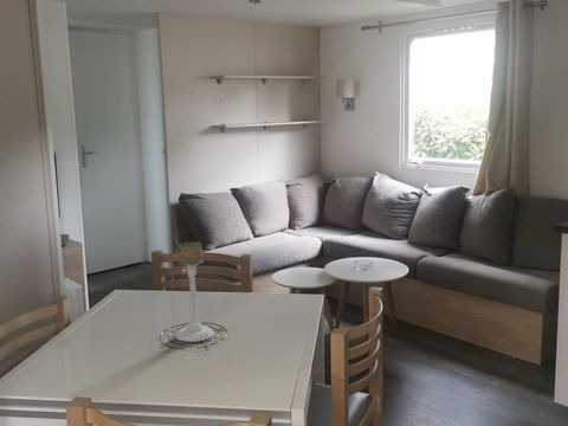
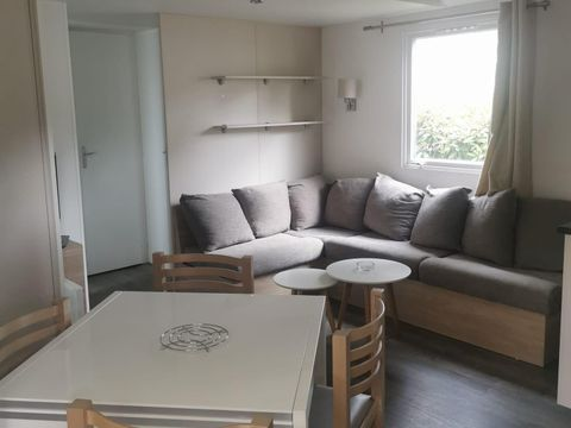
- candle holder (192, 290)
